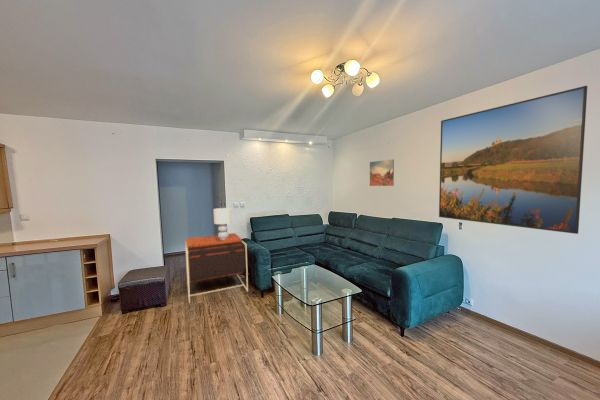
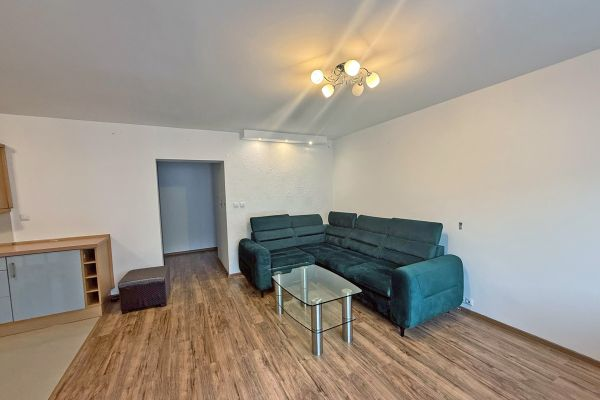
- lamp (222, 223)
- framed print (496, 166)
- side table (215, 263)
- wall art (381, 173)
